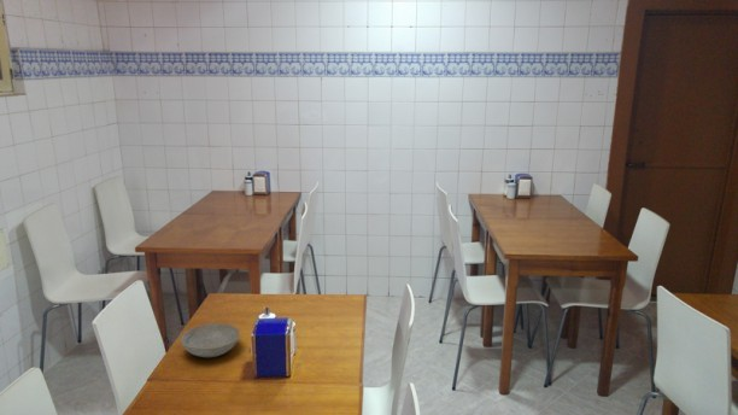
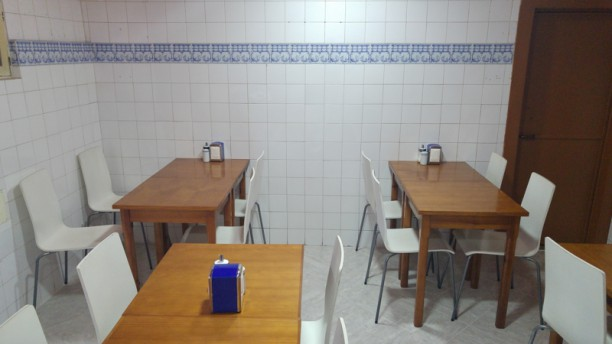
- bowl (211, 341)
